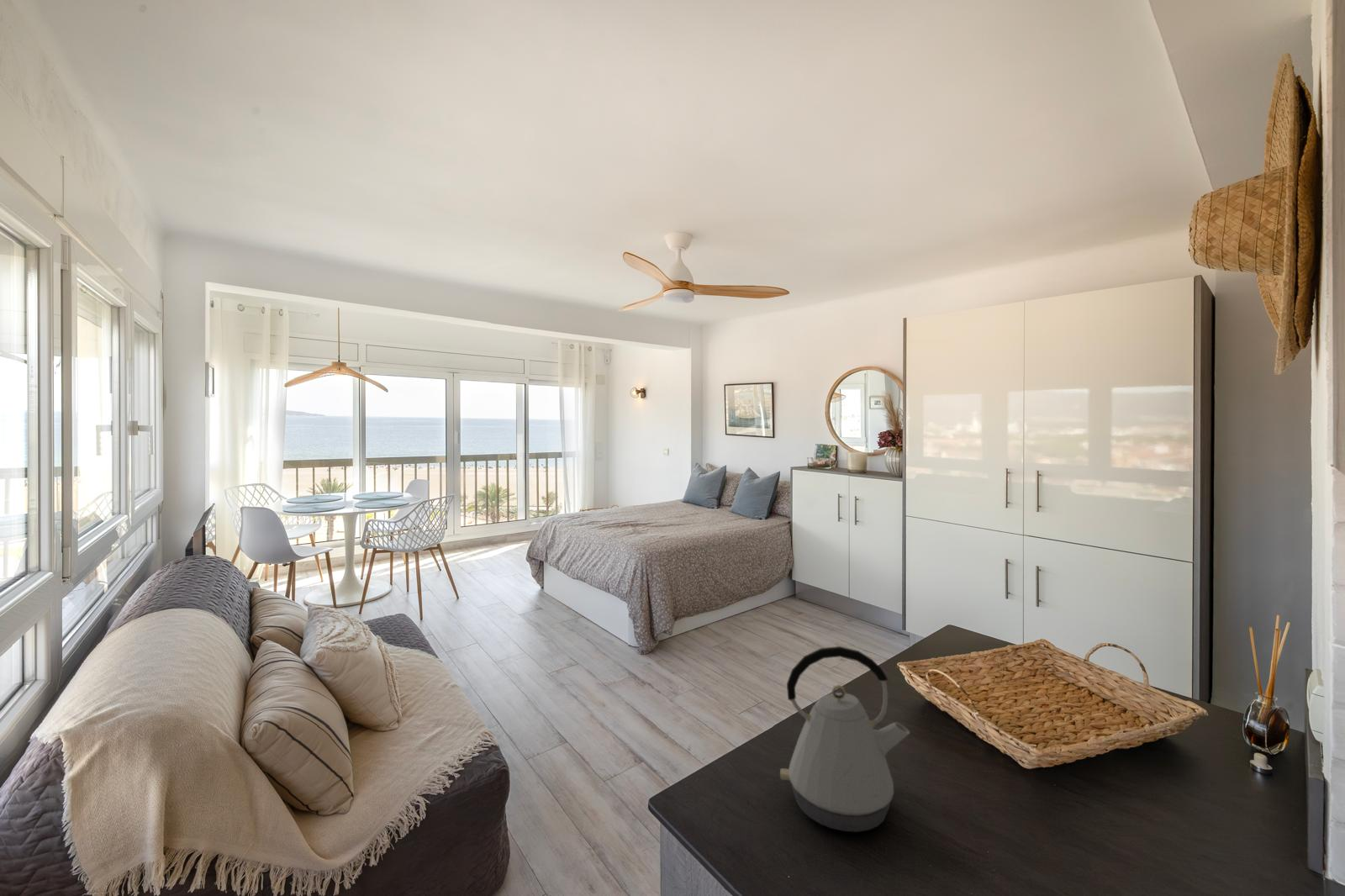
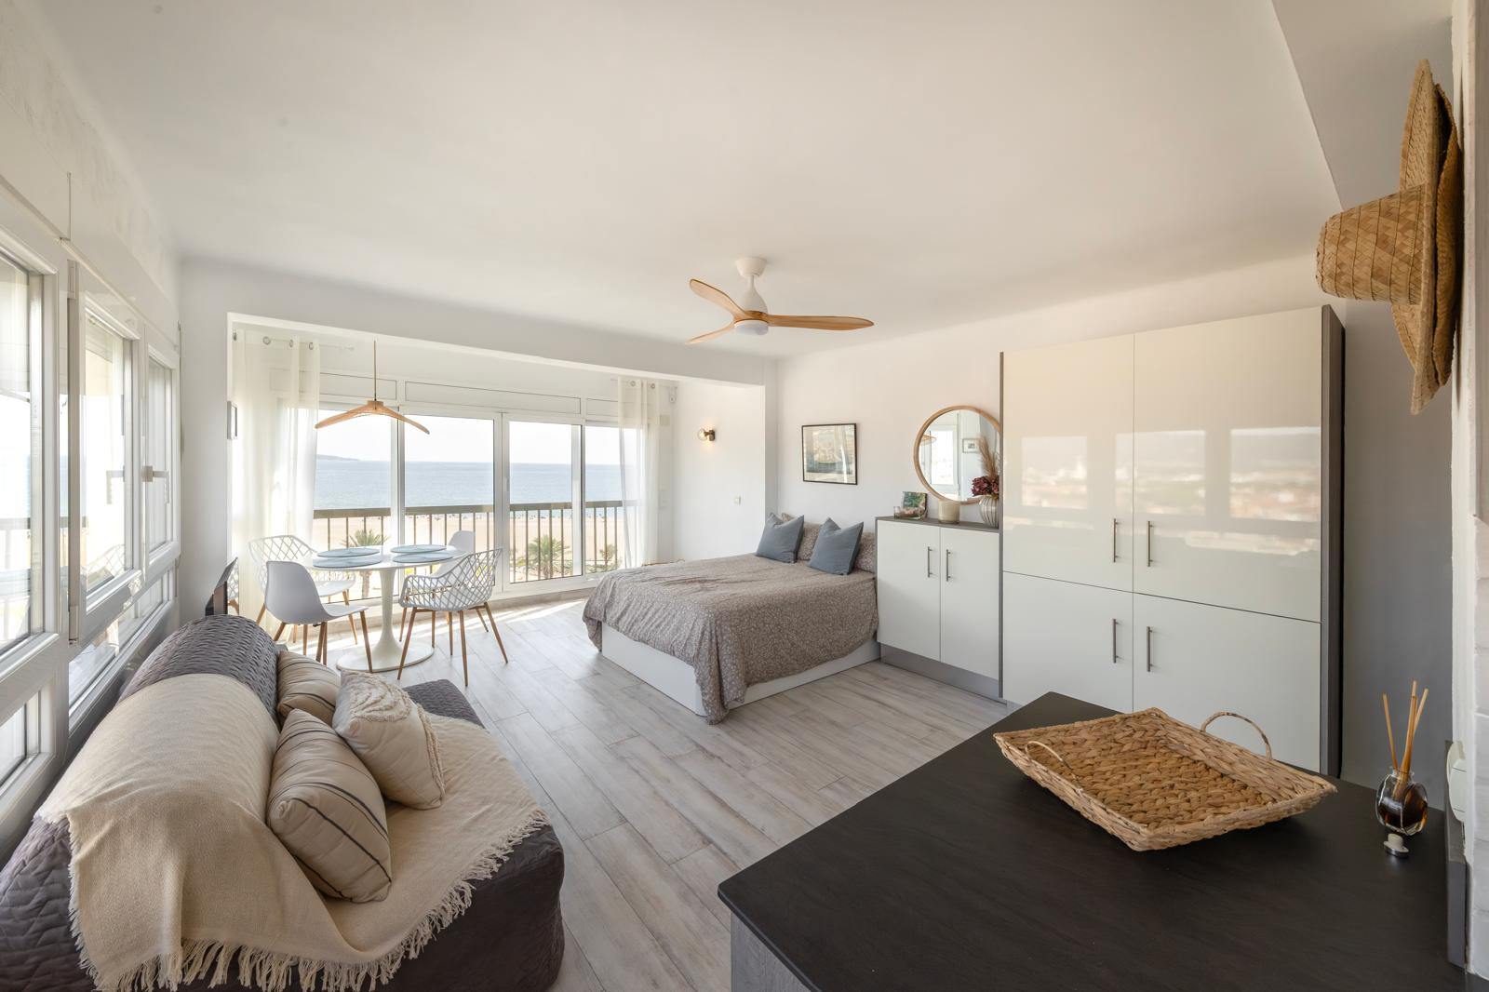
- kettle (843, 726)
